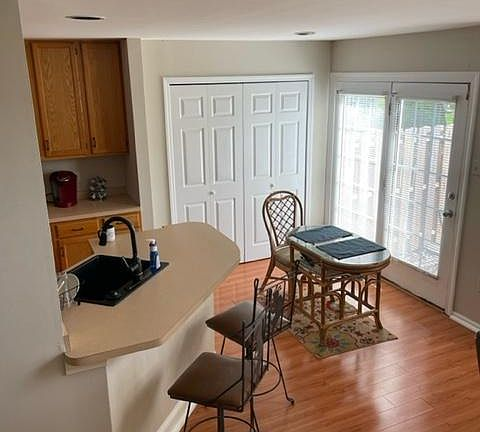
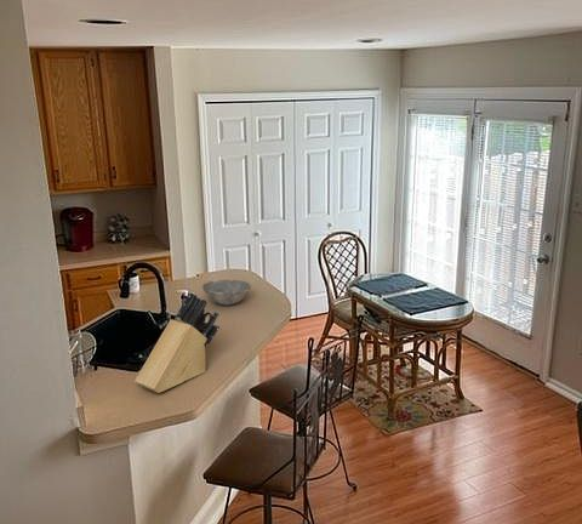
+ knife block (178, 338)
+ bowl (227, 294)
